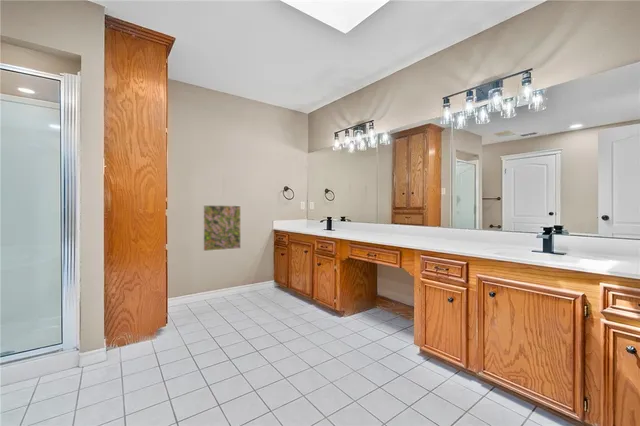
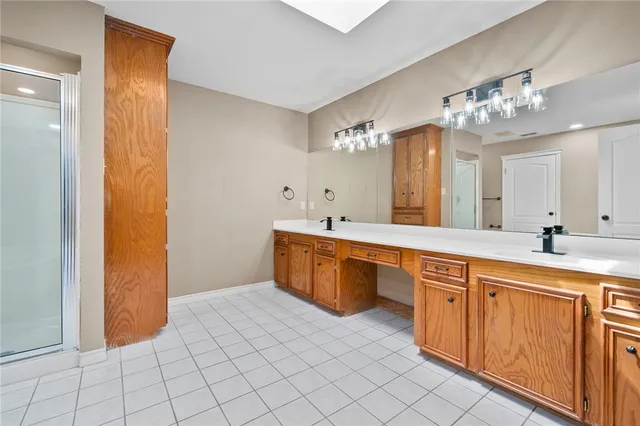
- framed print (222, 227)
